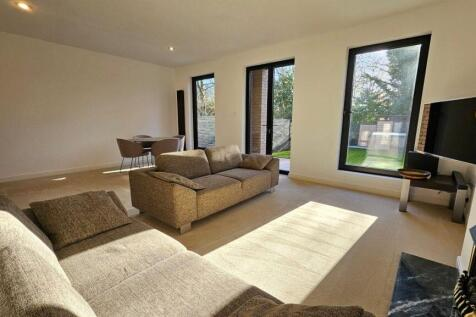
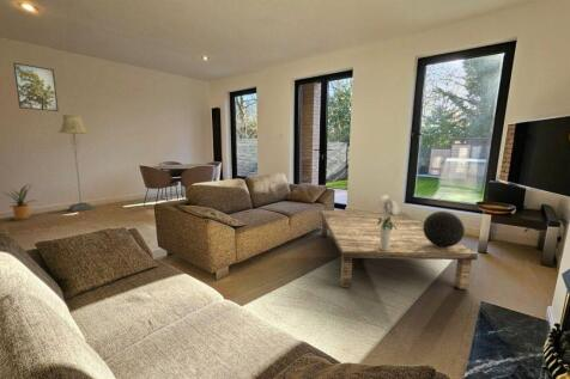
+ bouquet (388, 222)
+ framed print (36, 87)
+ floor lamp (77, 163)
+ coffee table (378, 240)
+ house plant (18, 201)
+ decorative sphere (442, 228)
